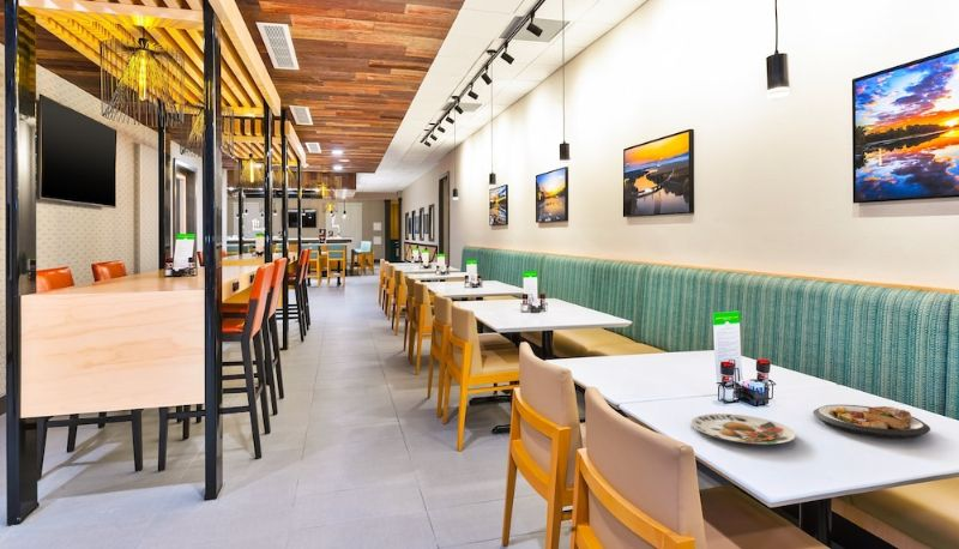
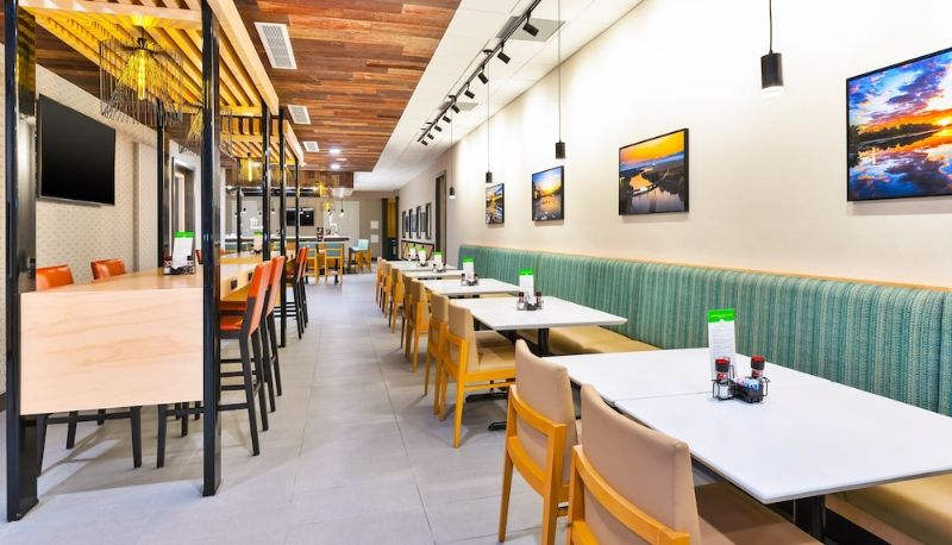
- plate (868, 416)
- plate (741, 429)
